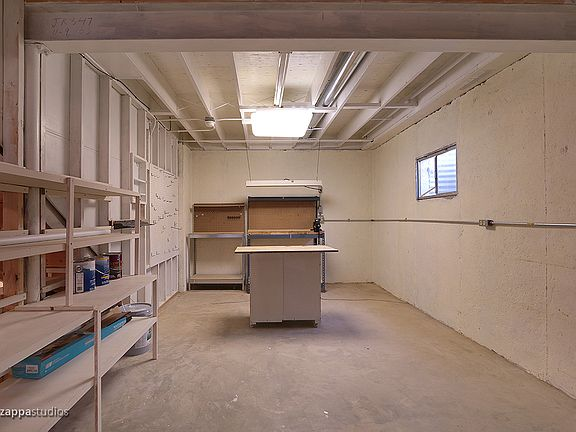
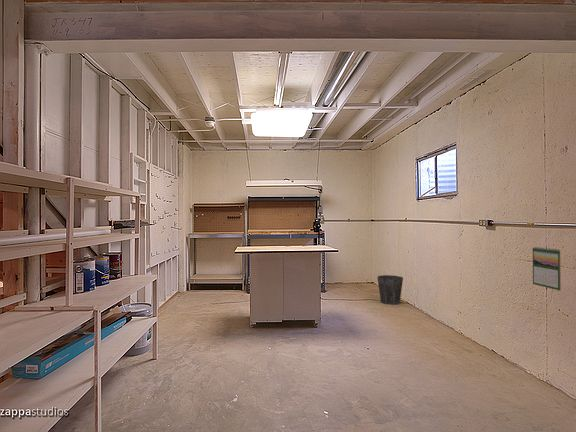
+ calendar (545, 267)
+ waste bin (390, 289)
